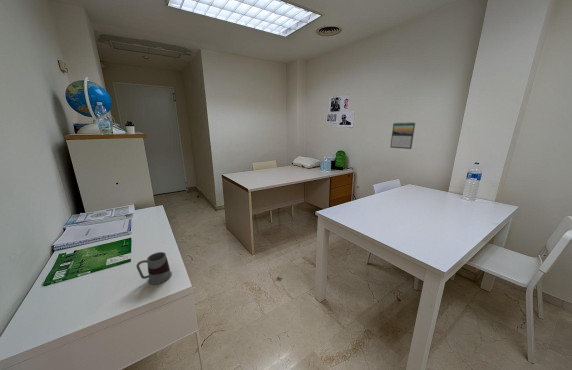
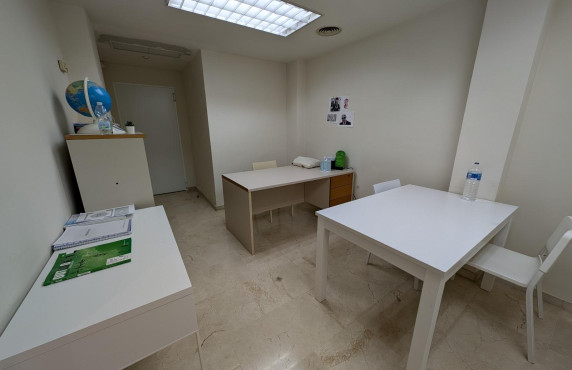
- mug (154, 268)
- calendar (402, 135)
